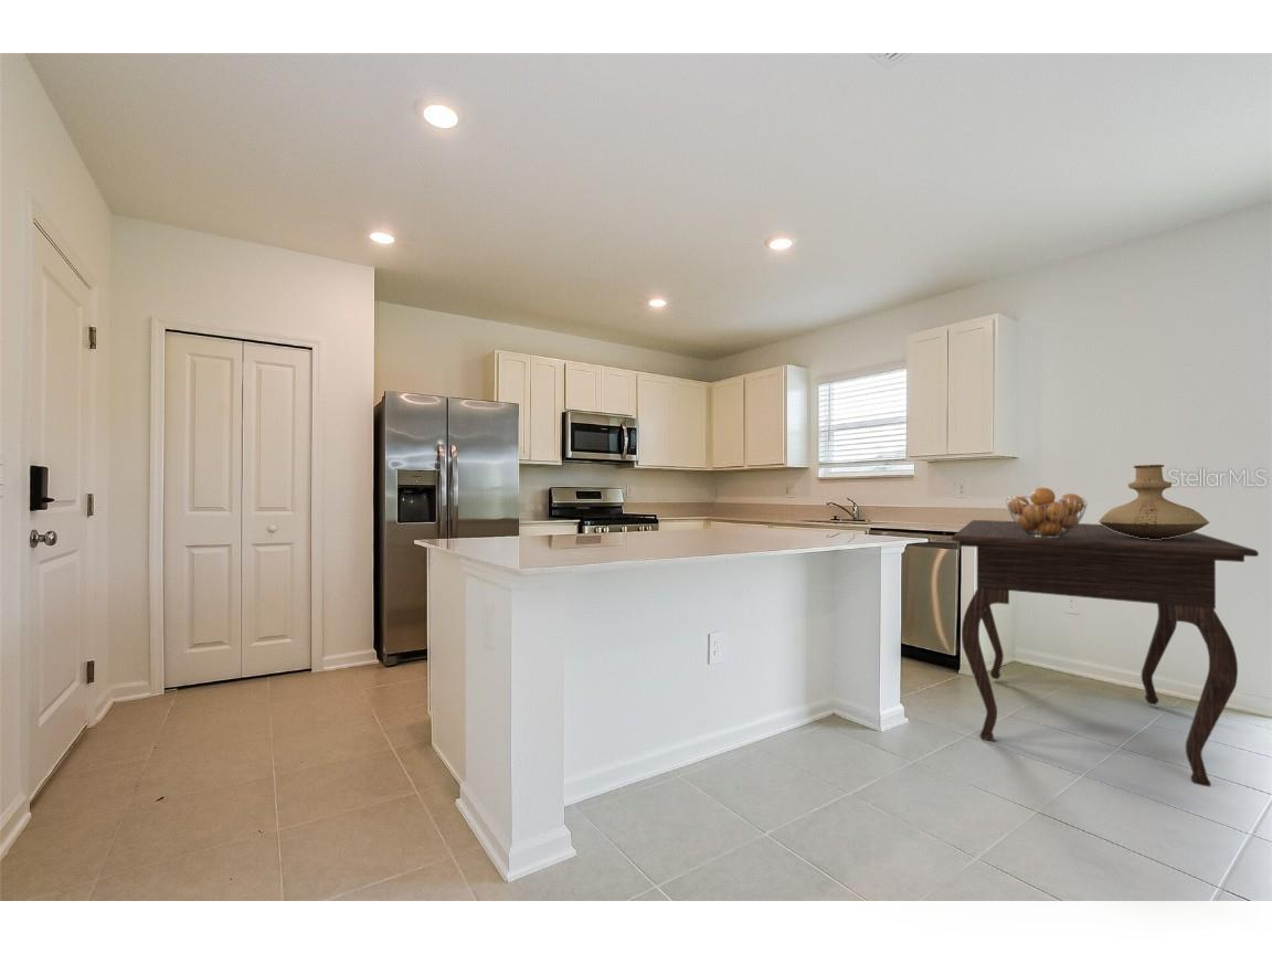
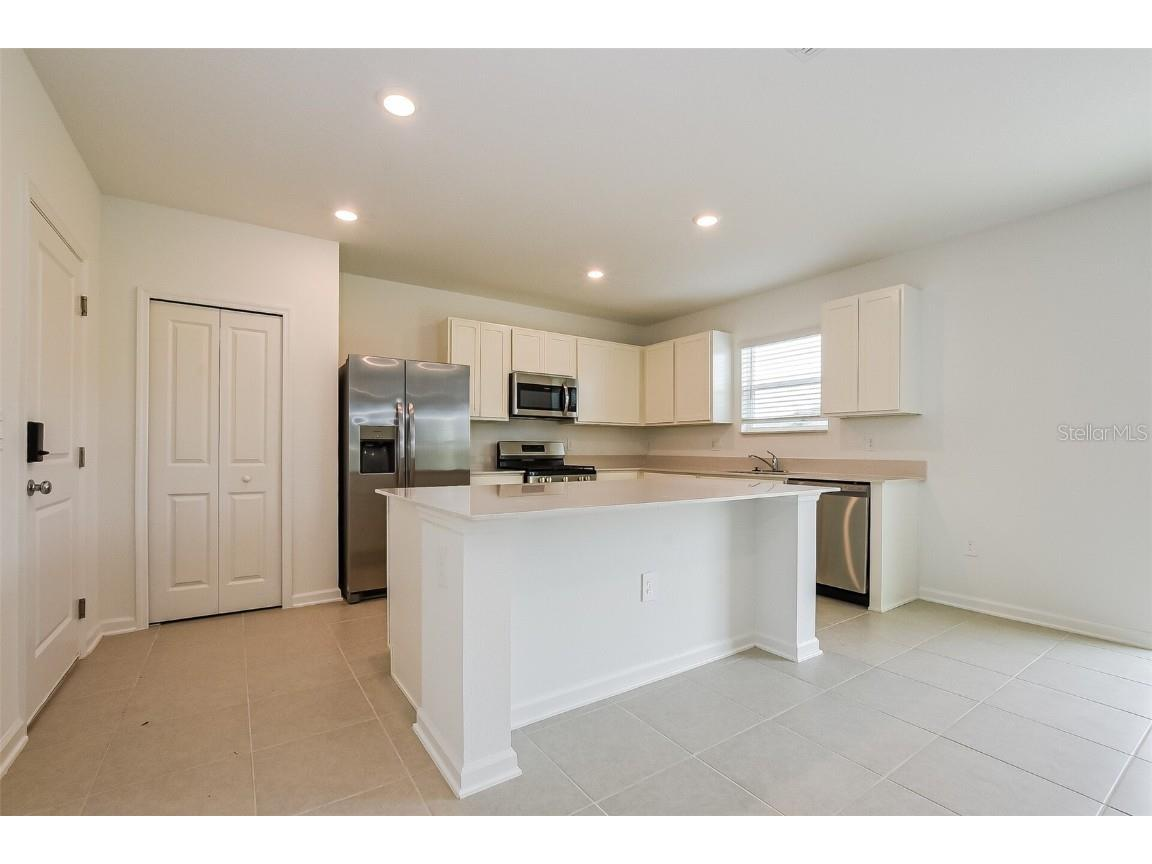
- dining table (1079, 596)
- vase (1151, 500)
- fruit basket (1045, 511)
